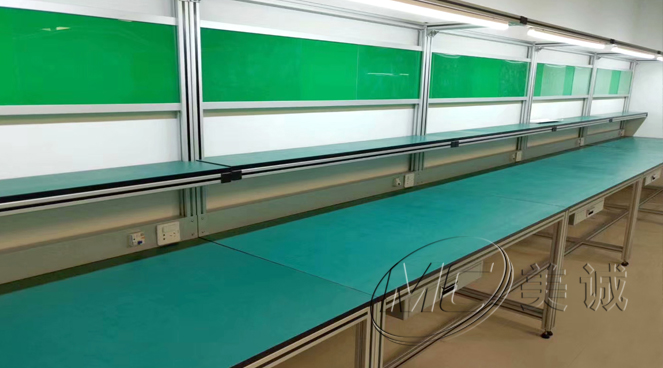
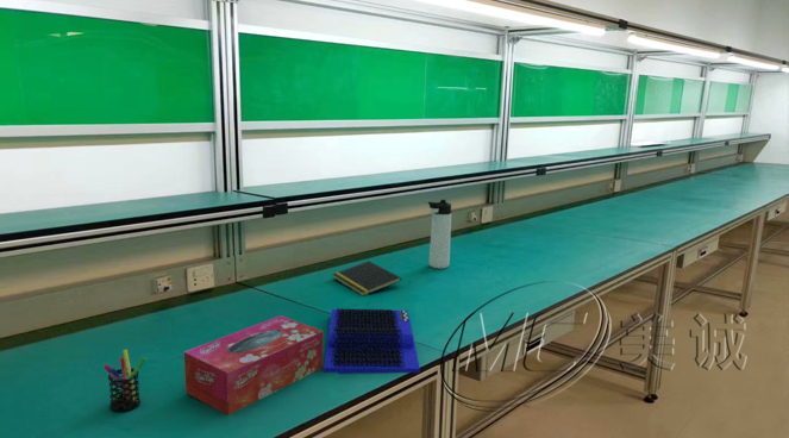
+ thermos bottle (438, 233)
+ pen holder (127, 378)
+ acupressure mat (370, 331)
+ notepad (365, 277)
+ tissue box (257, 359)
